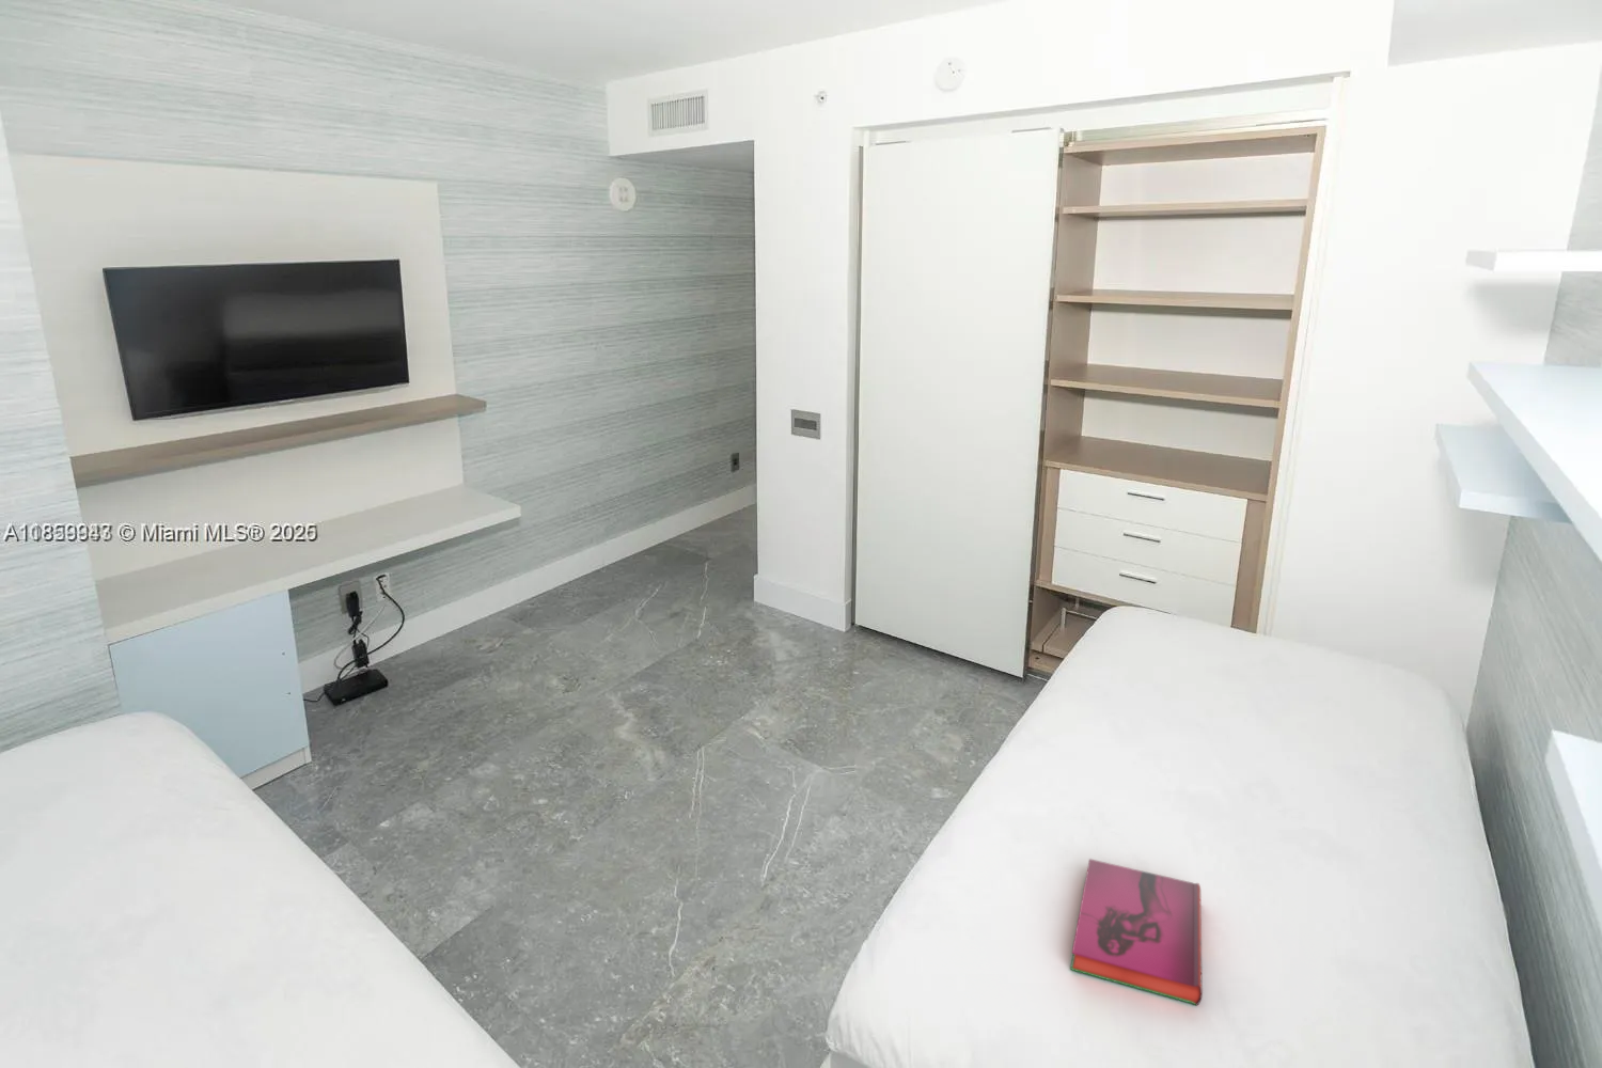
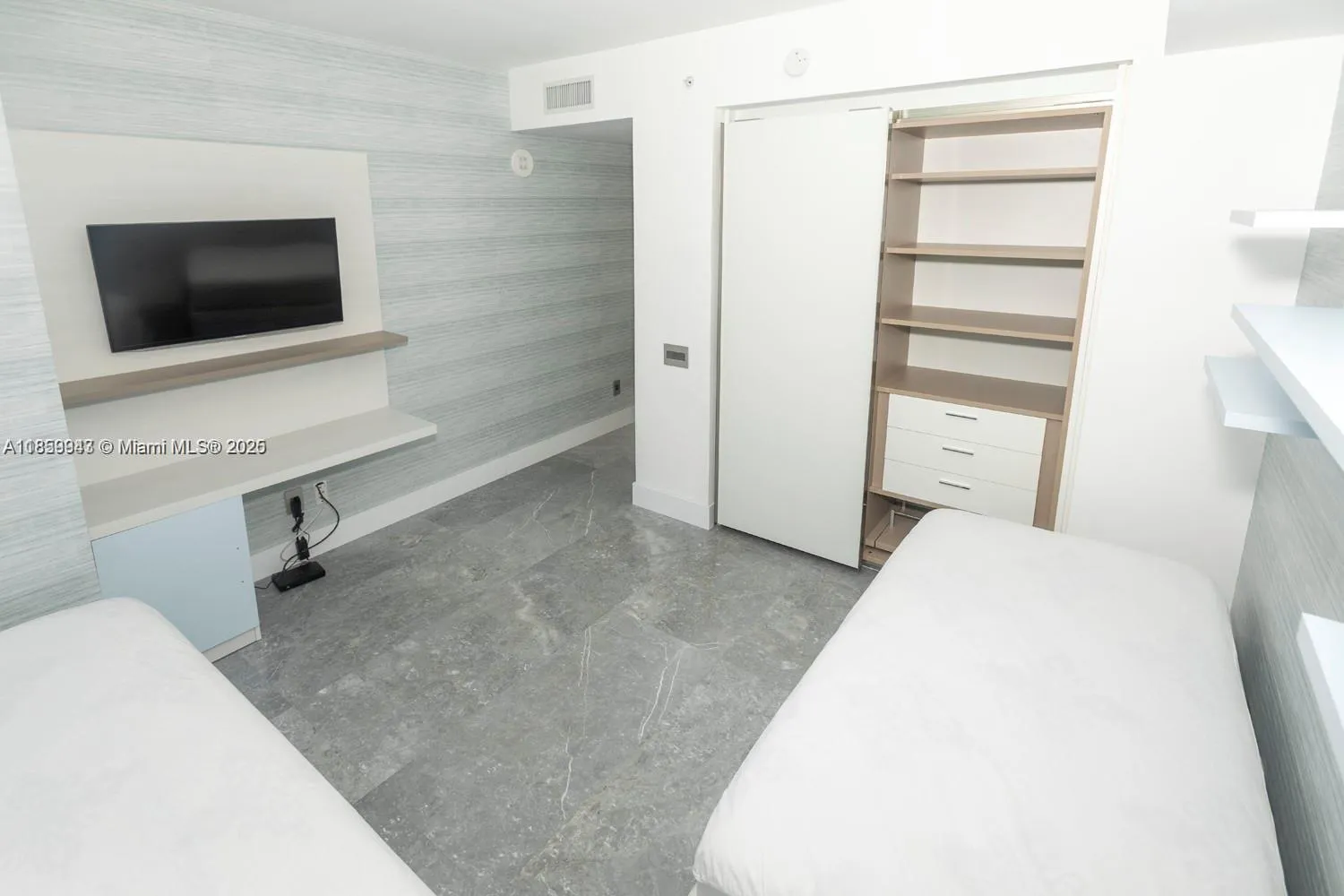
- hardback book (1138, 925)
